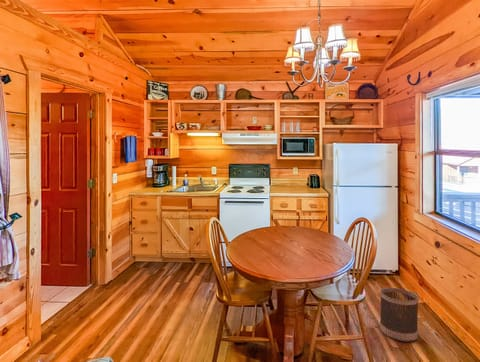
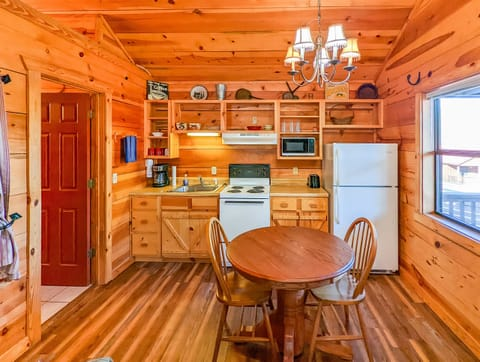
- wastebasket (398, 313)
